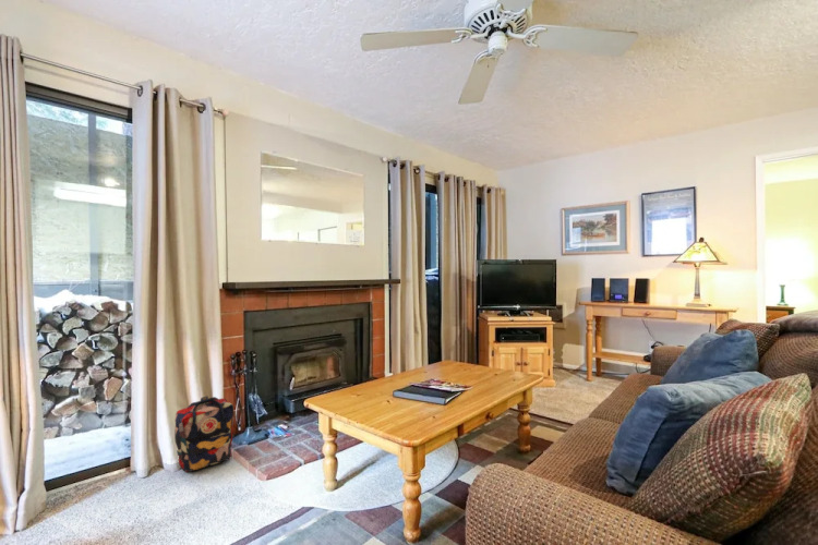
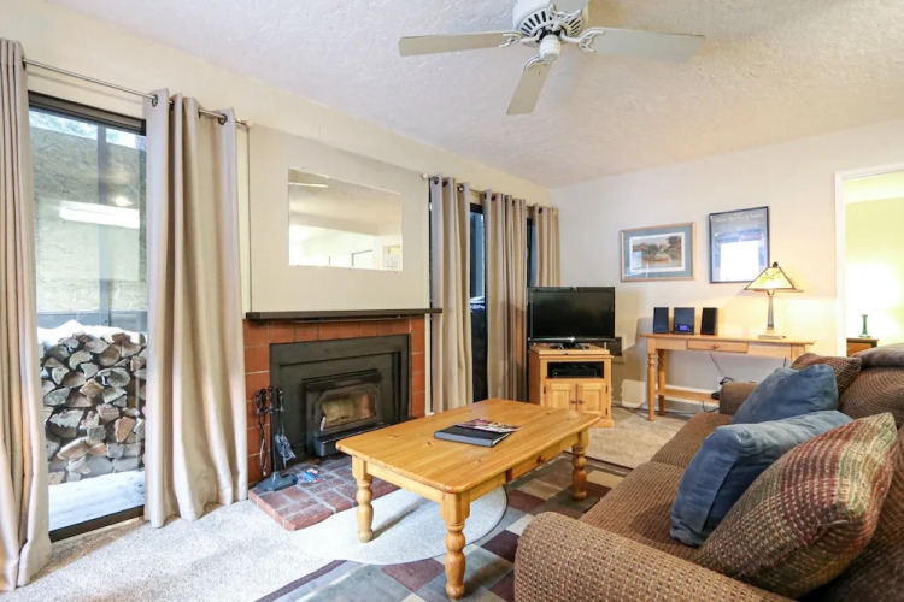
- backpack (204, 429)
